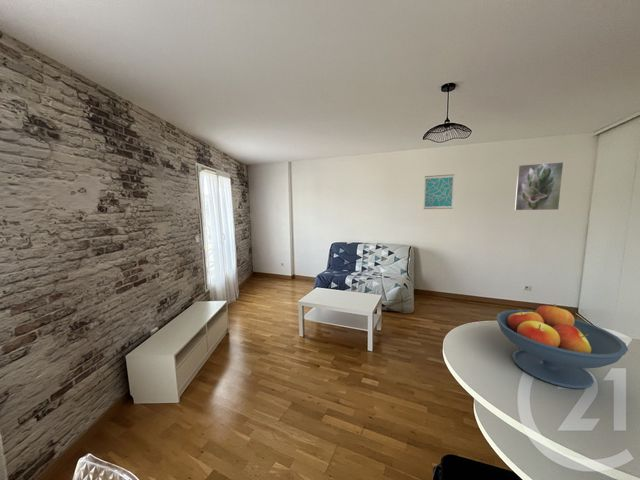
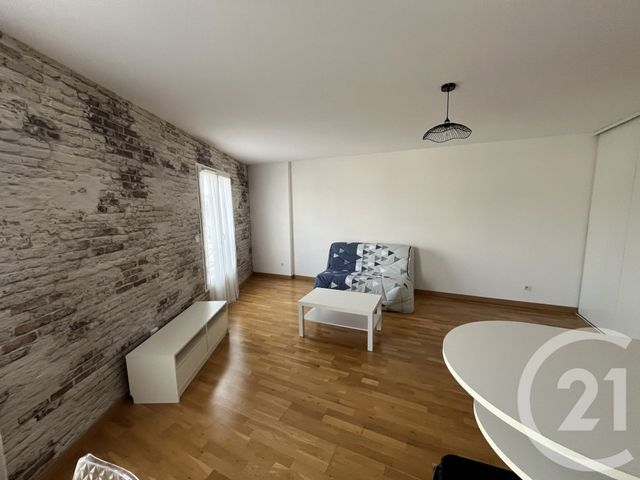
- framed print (538, 187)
- wall art (438, 192)
- fruit bowl (552, 341)
